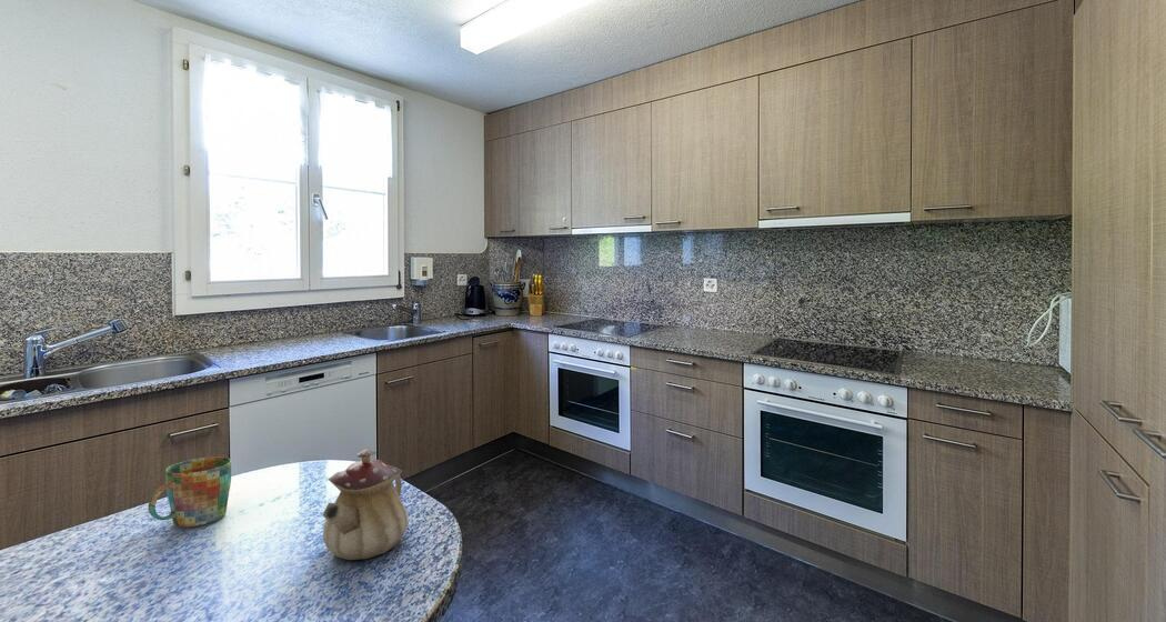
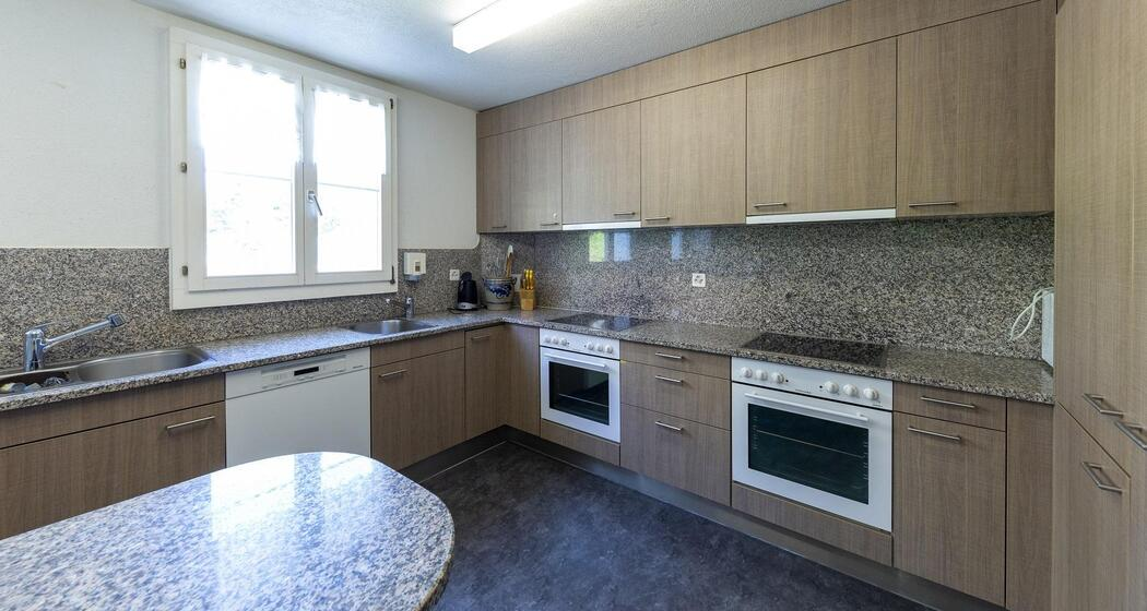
- mug (189, 495)
- teapot (369, 494)
